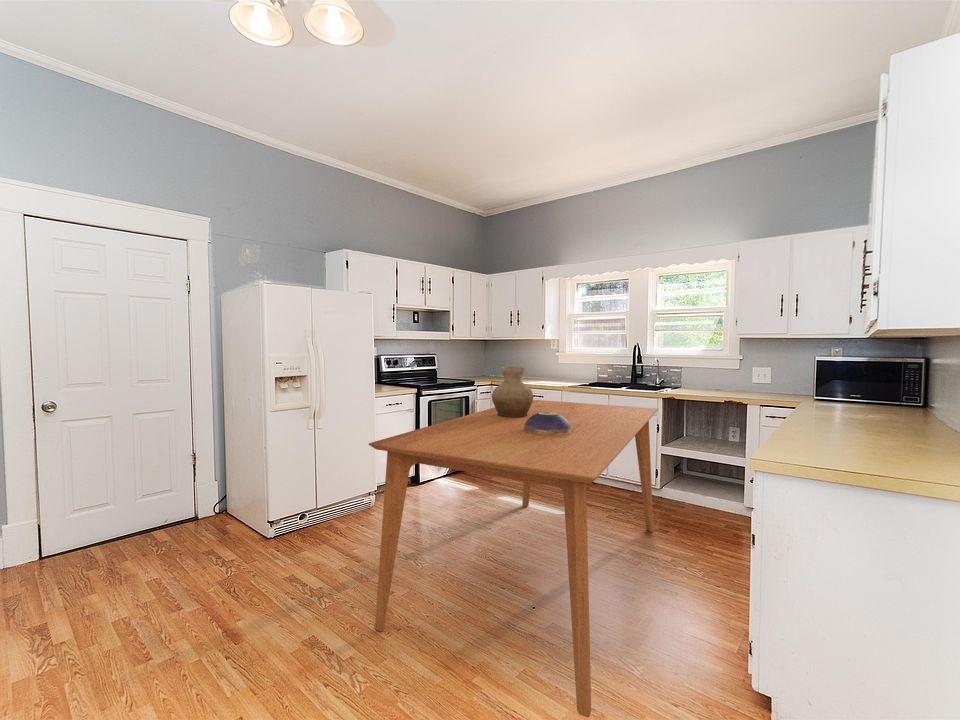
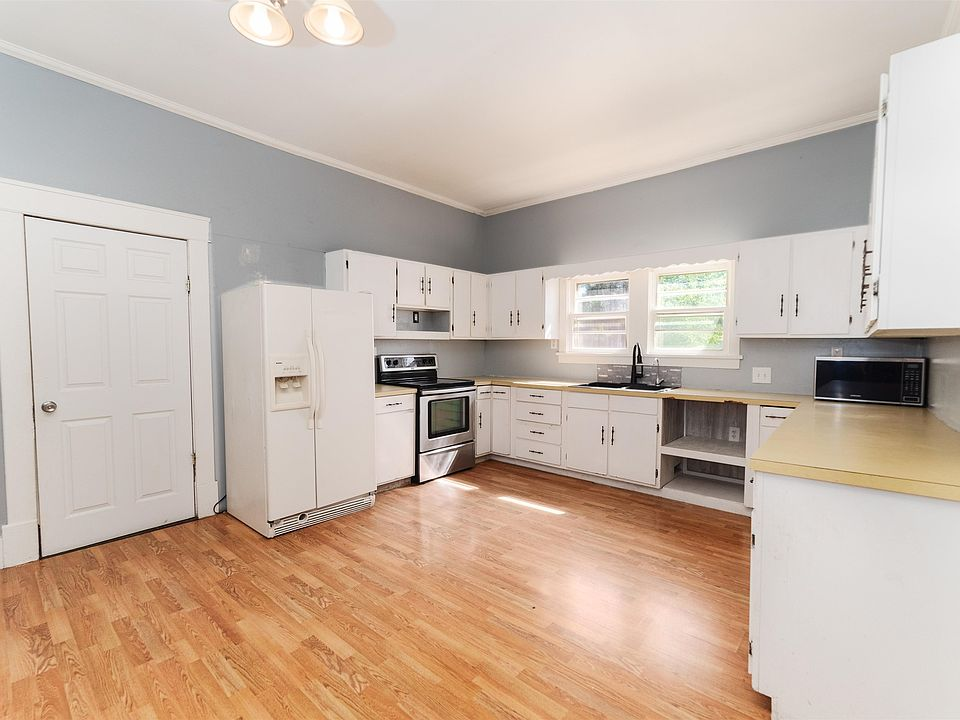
- dining table (544, 484)
- vase (512, 391)
- decorative bowl (547, 421)
